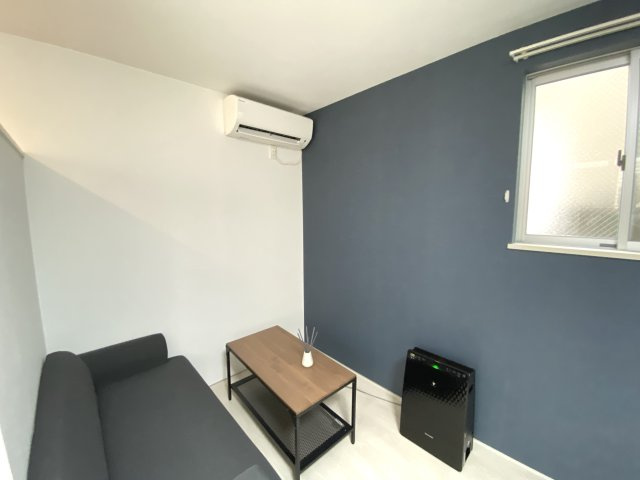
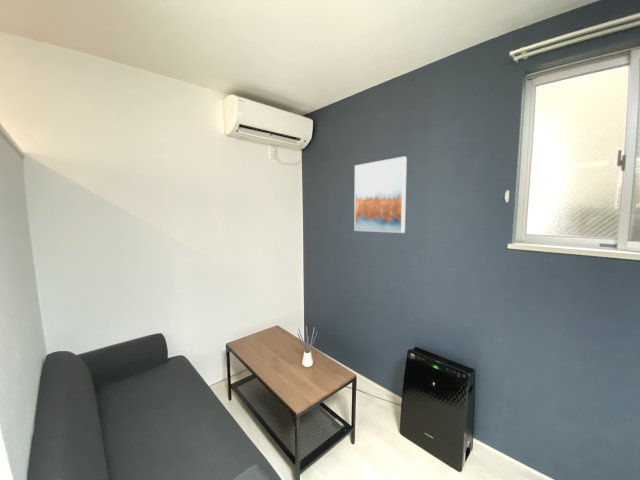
+ wall art (378, 197)
